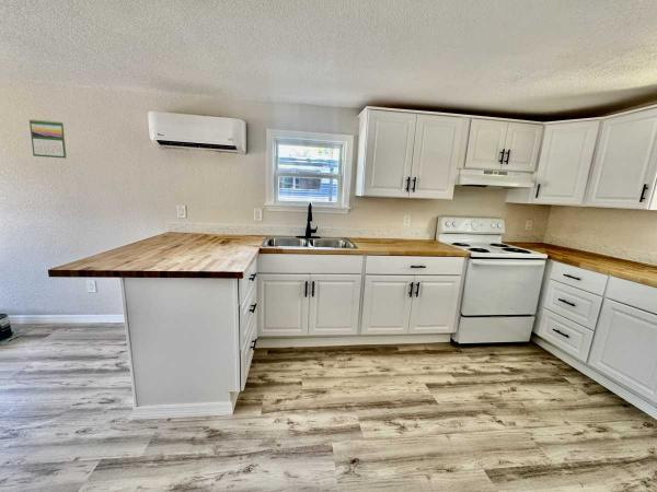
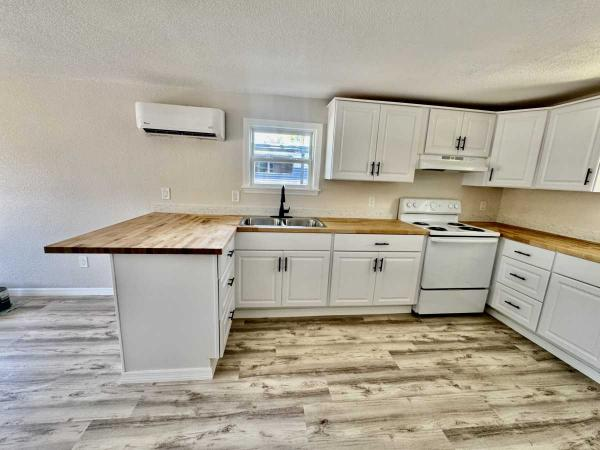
- calendar (47, 138)
